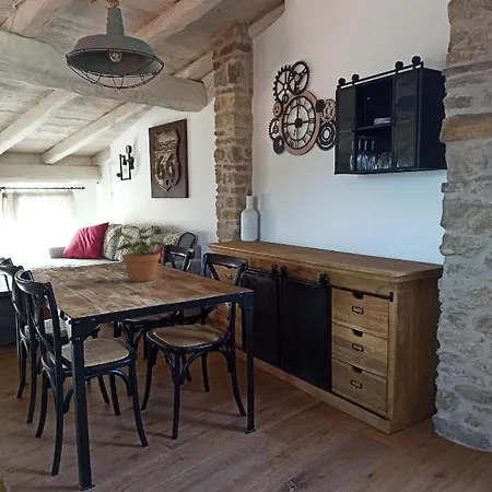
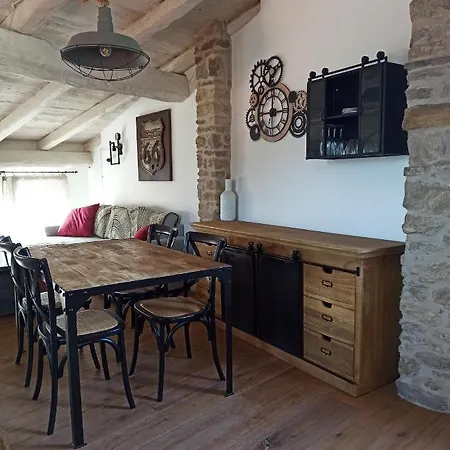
- potted plant (138, 255)
